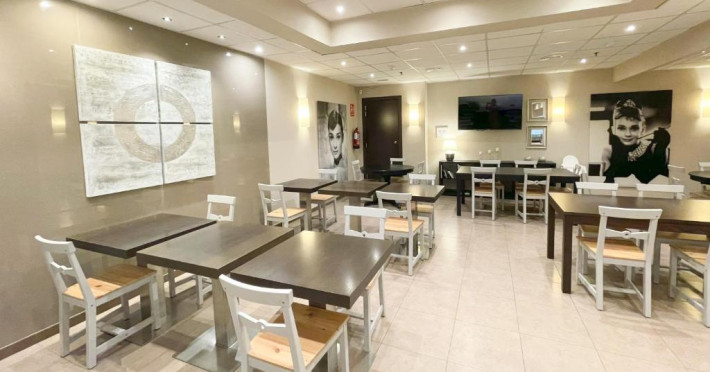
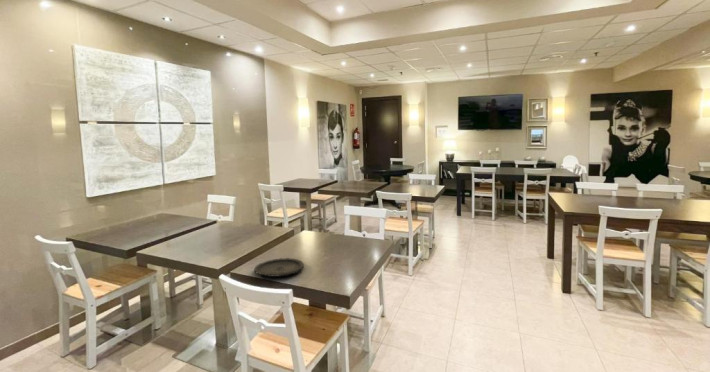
+ plate (279, 267)
